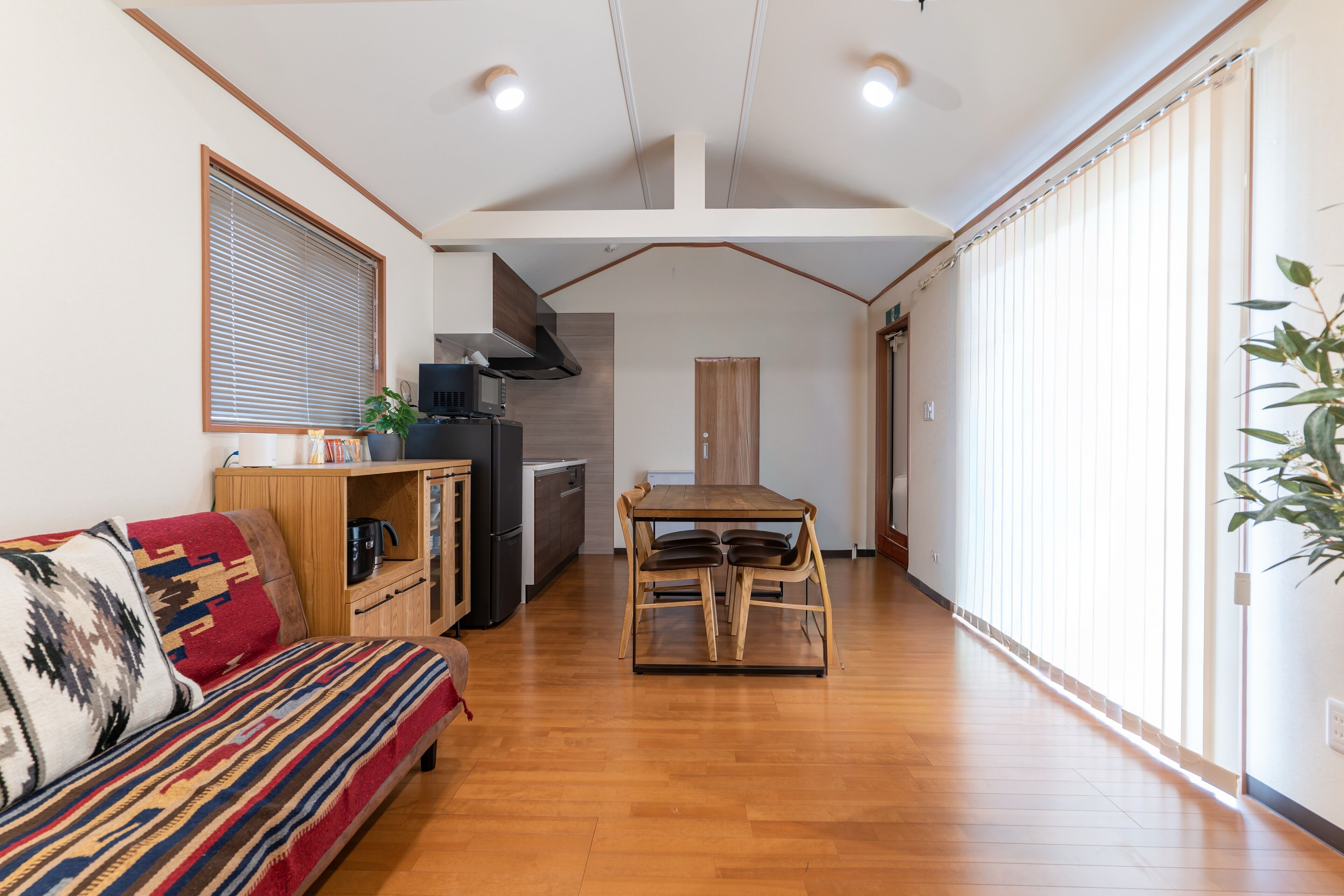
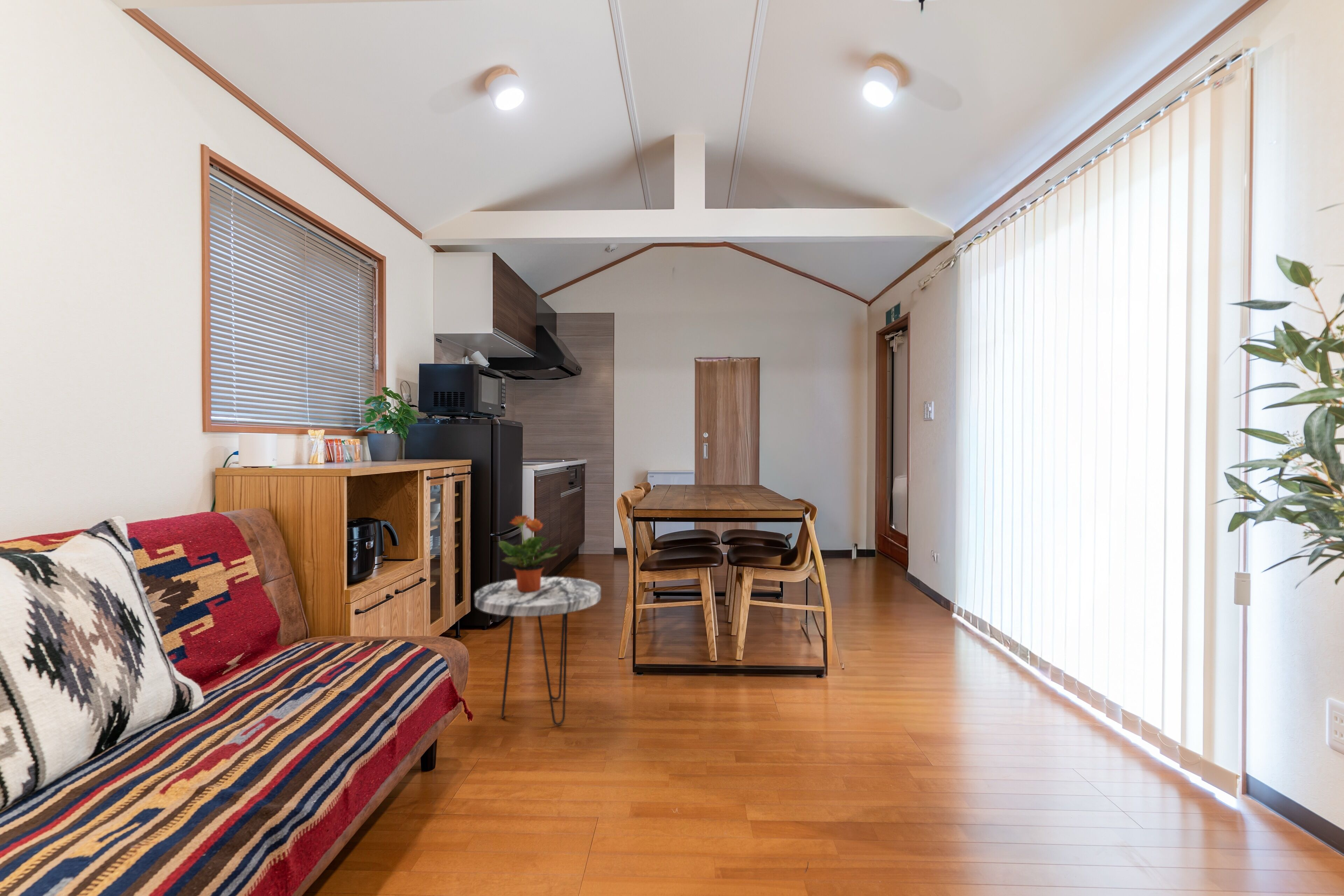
+ side table (542, 651)
+ potted plant (527, 553)
